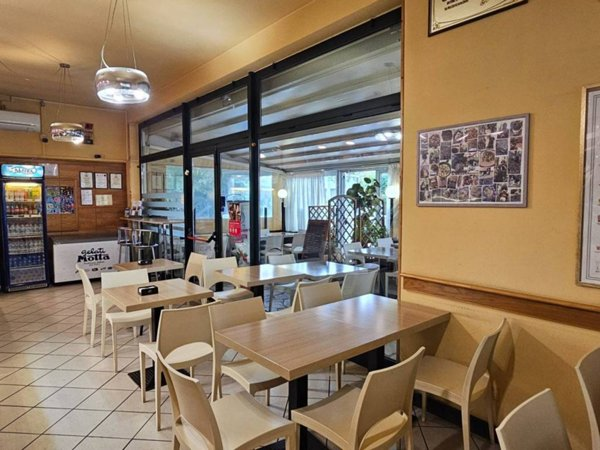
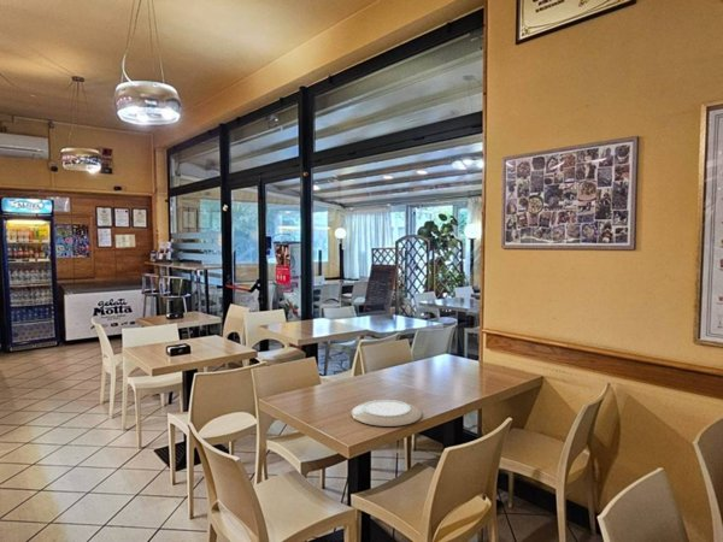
+ plate (386, 410)
